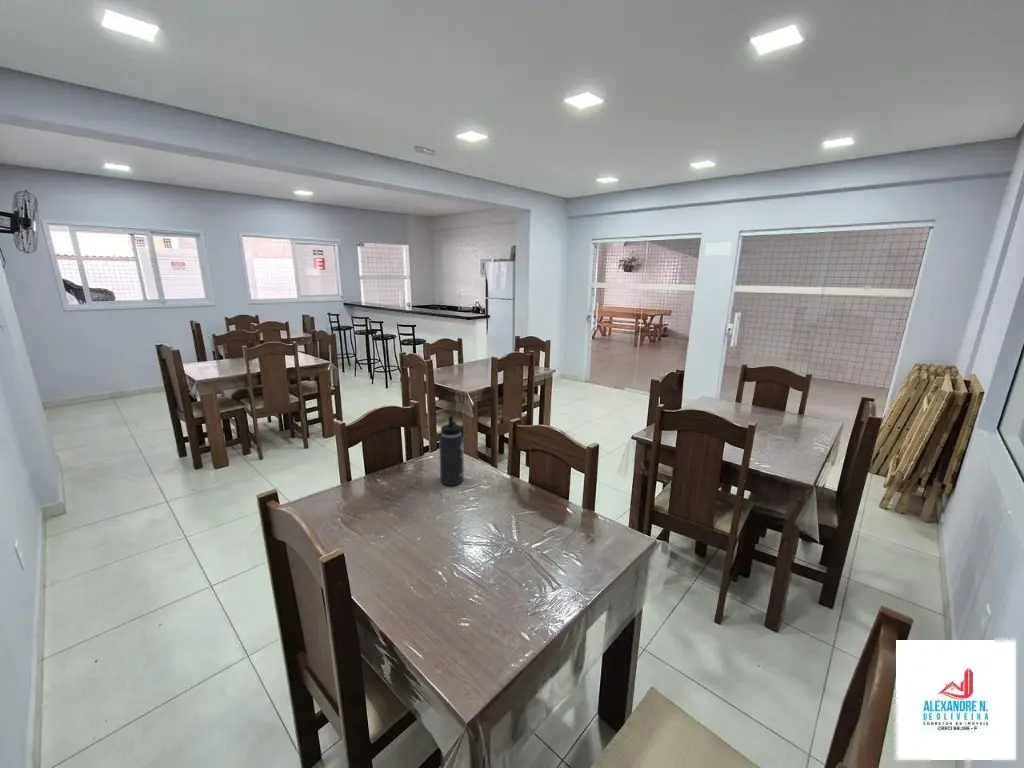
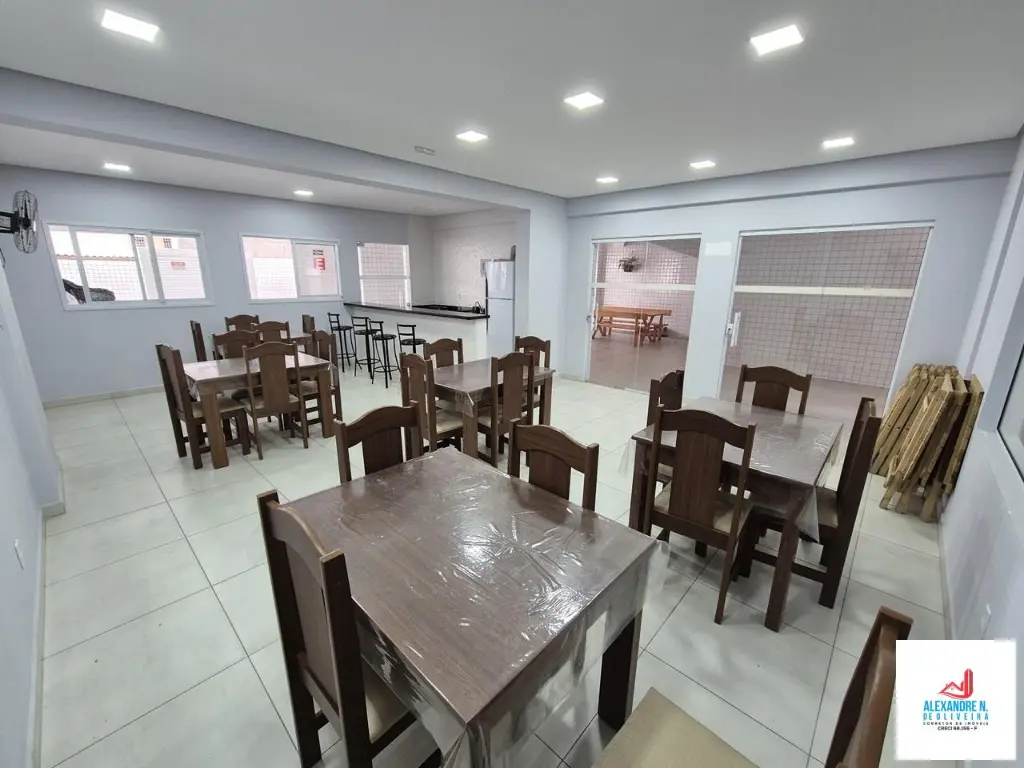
- thermos bottle (451, 447)
